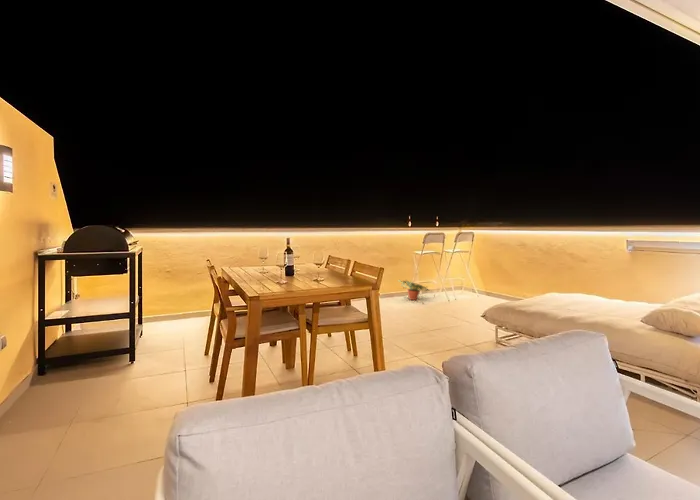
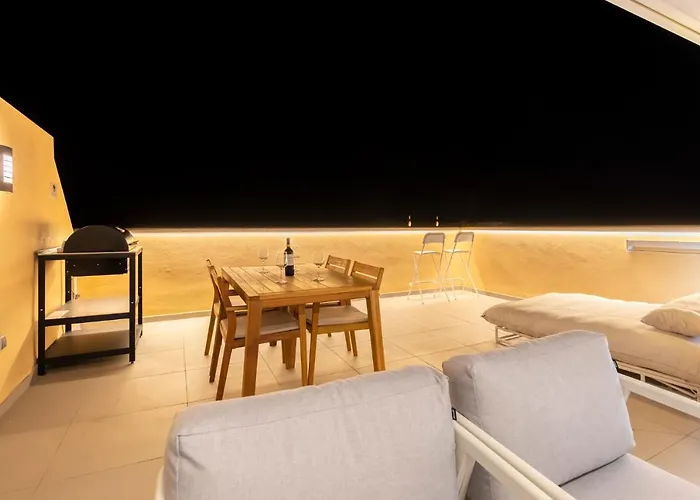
- potted plant (414, 289)
